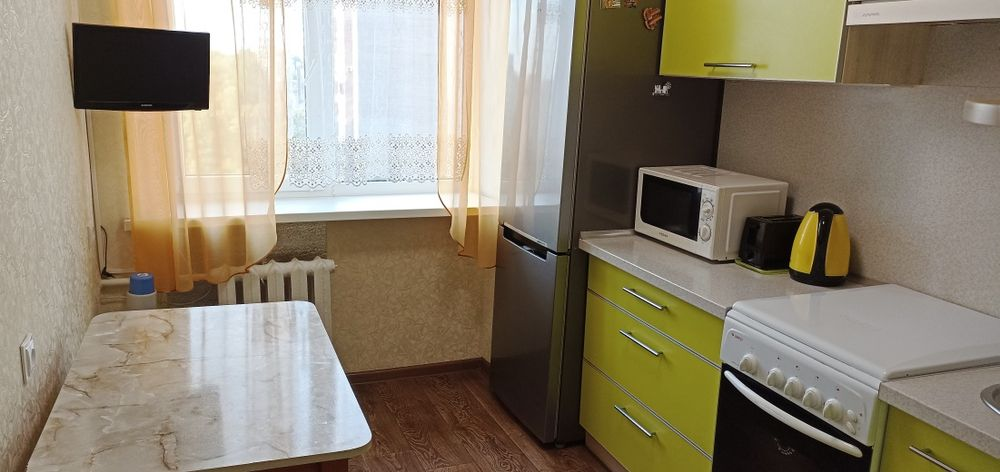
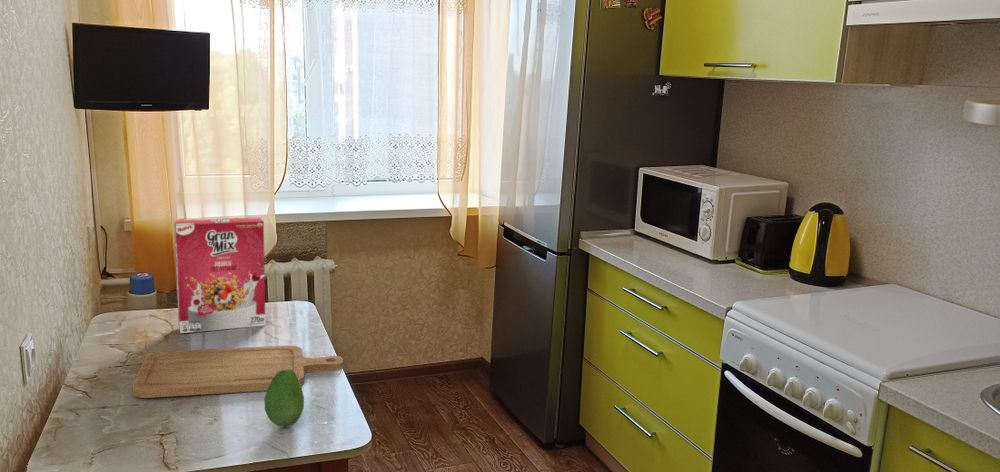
+ chopping board (244, 368)
+ fruit (284, 397)
+ cereal box (220, 274)
